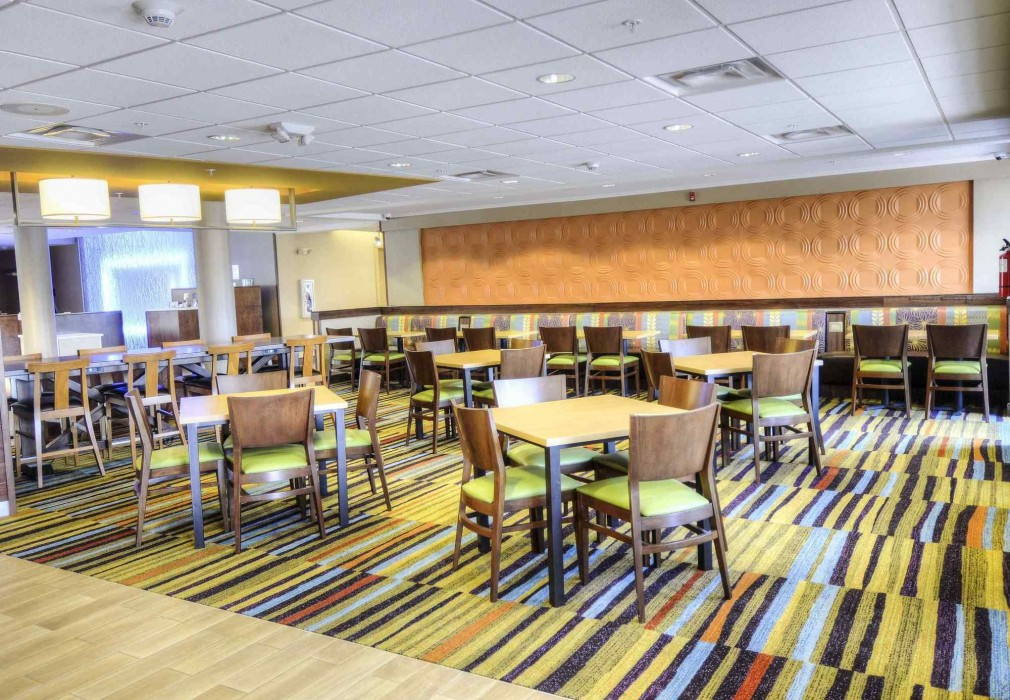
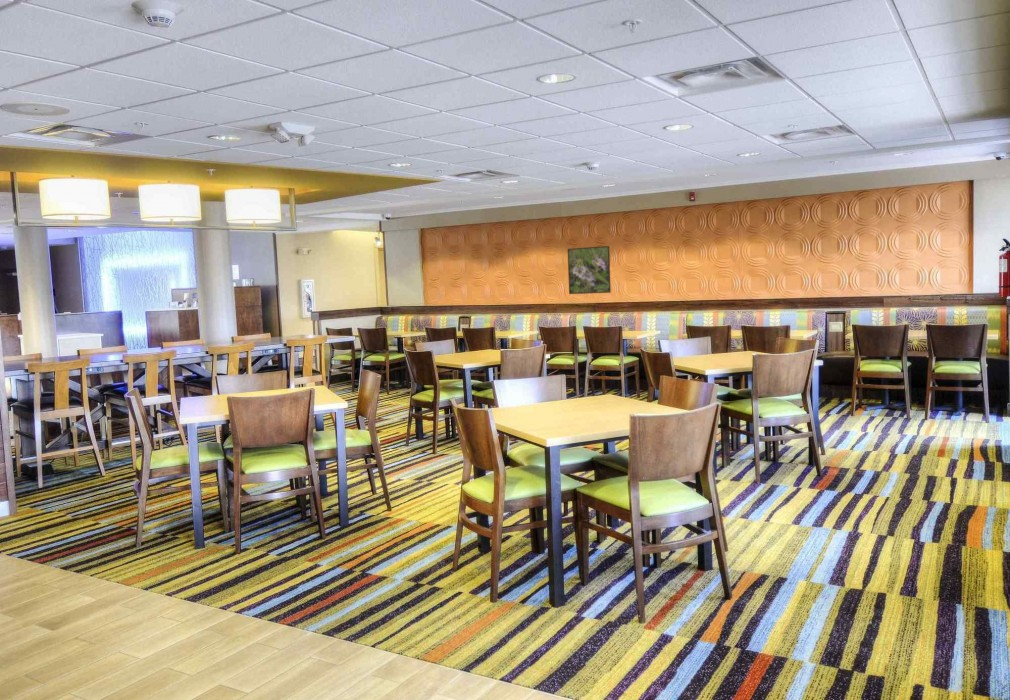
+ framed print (588, 270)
